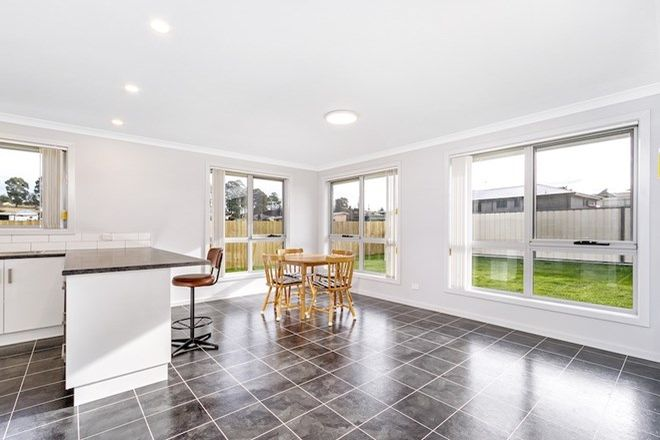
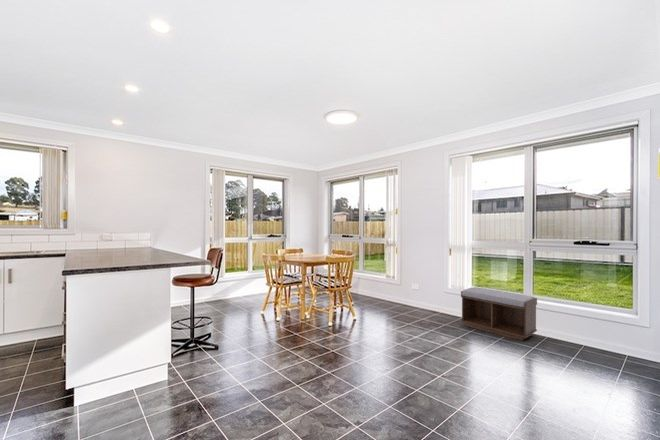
+ bench (497, 311)
